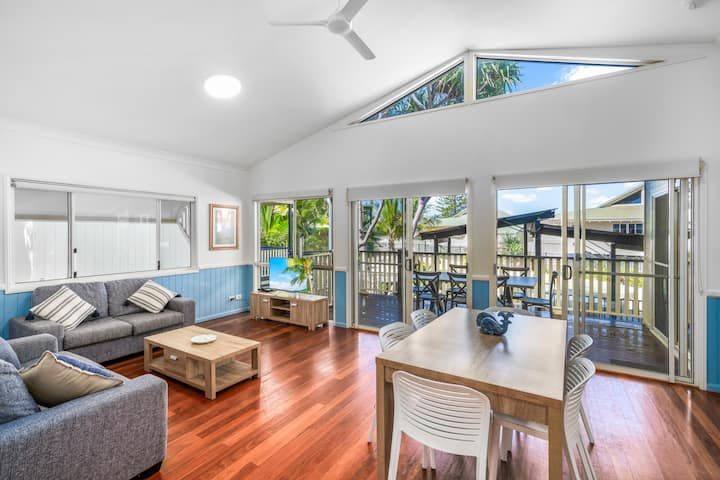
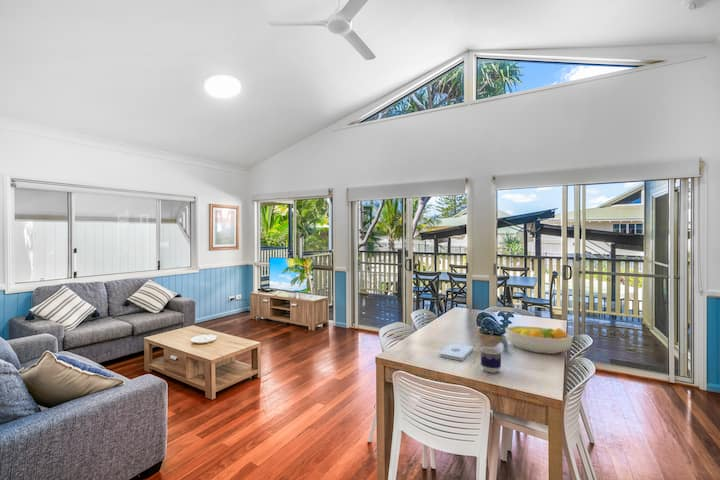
+ fruit bowl (537, 336)
+ cup (492, 359)
+ notepad (456, 351)
